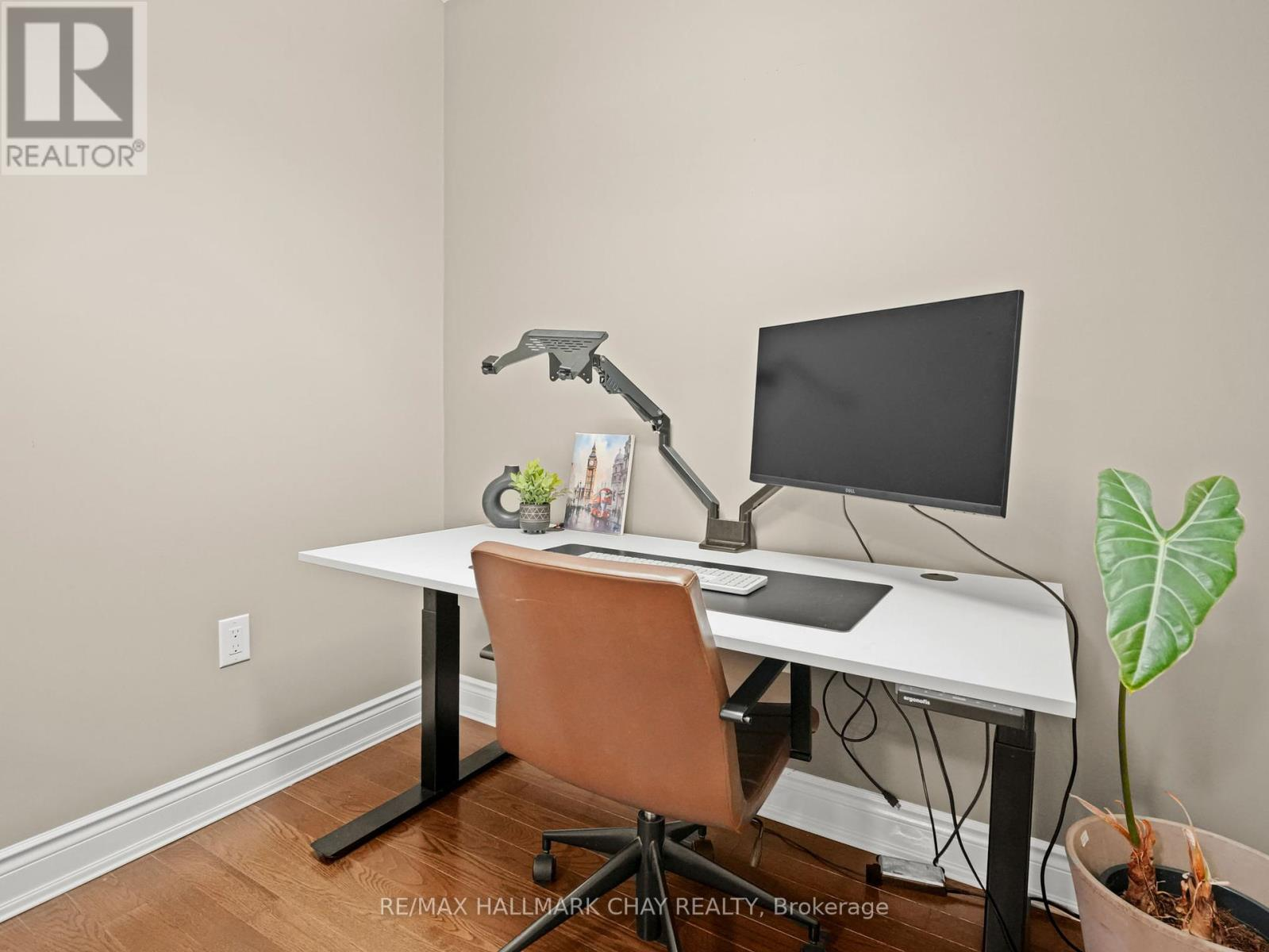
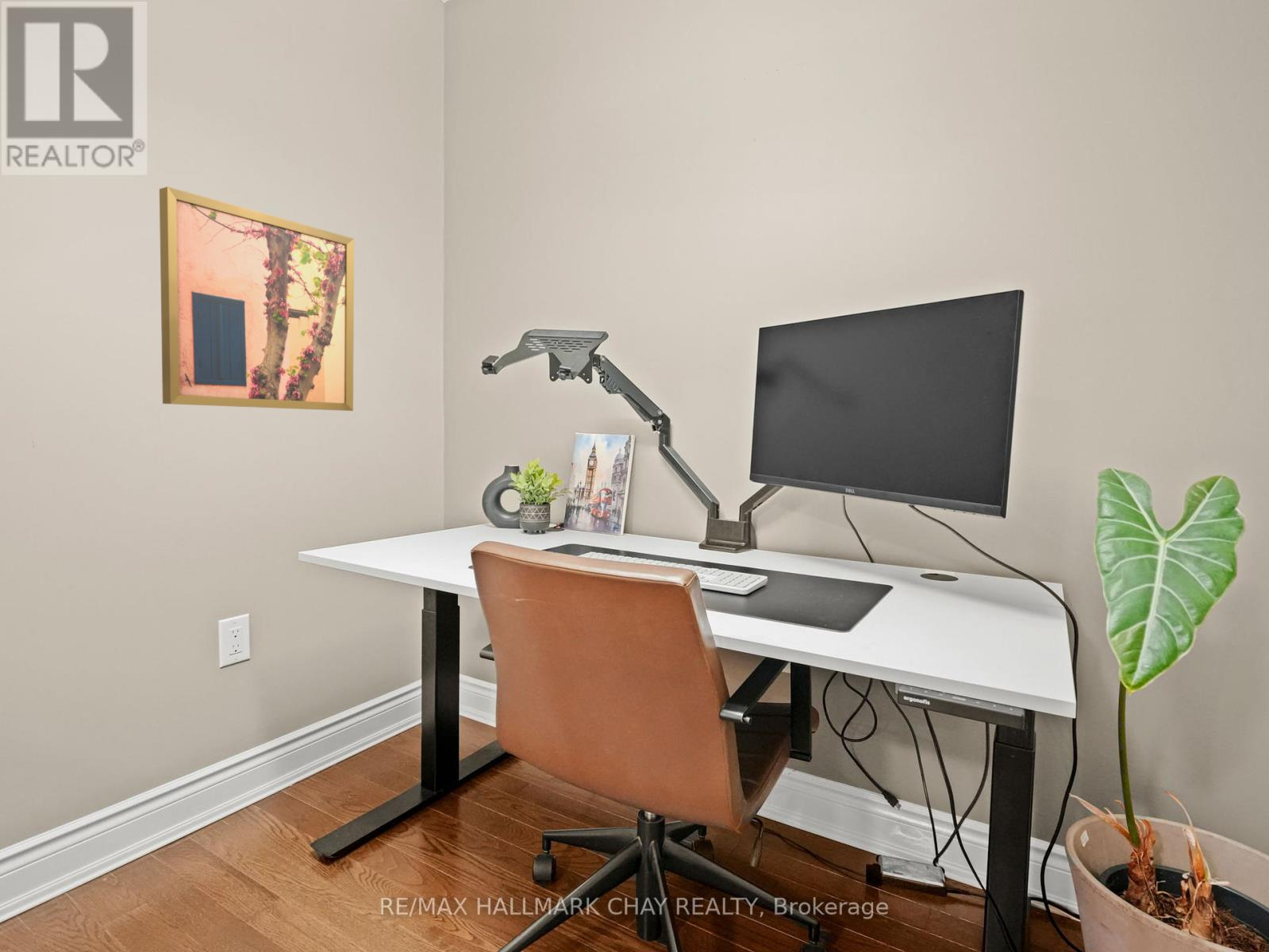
+ wall art (267, 313)
